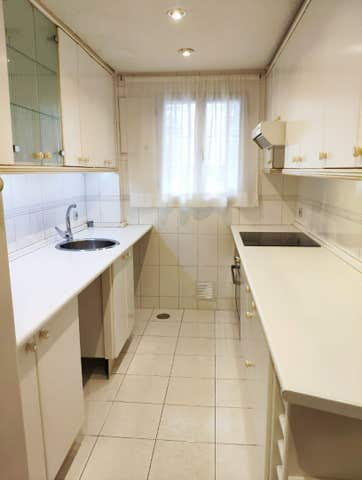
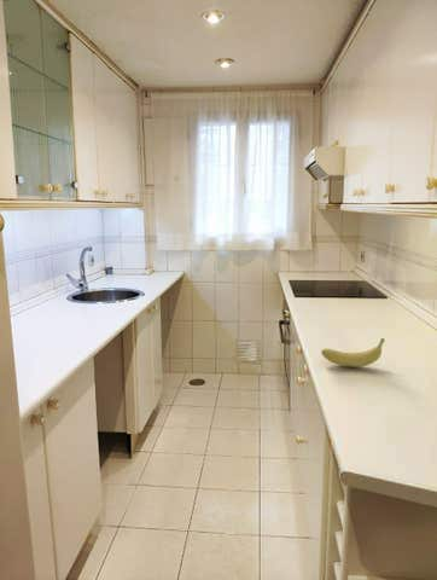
+ fruit (352, 353)
